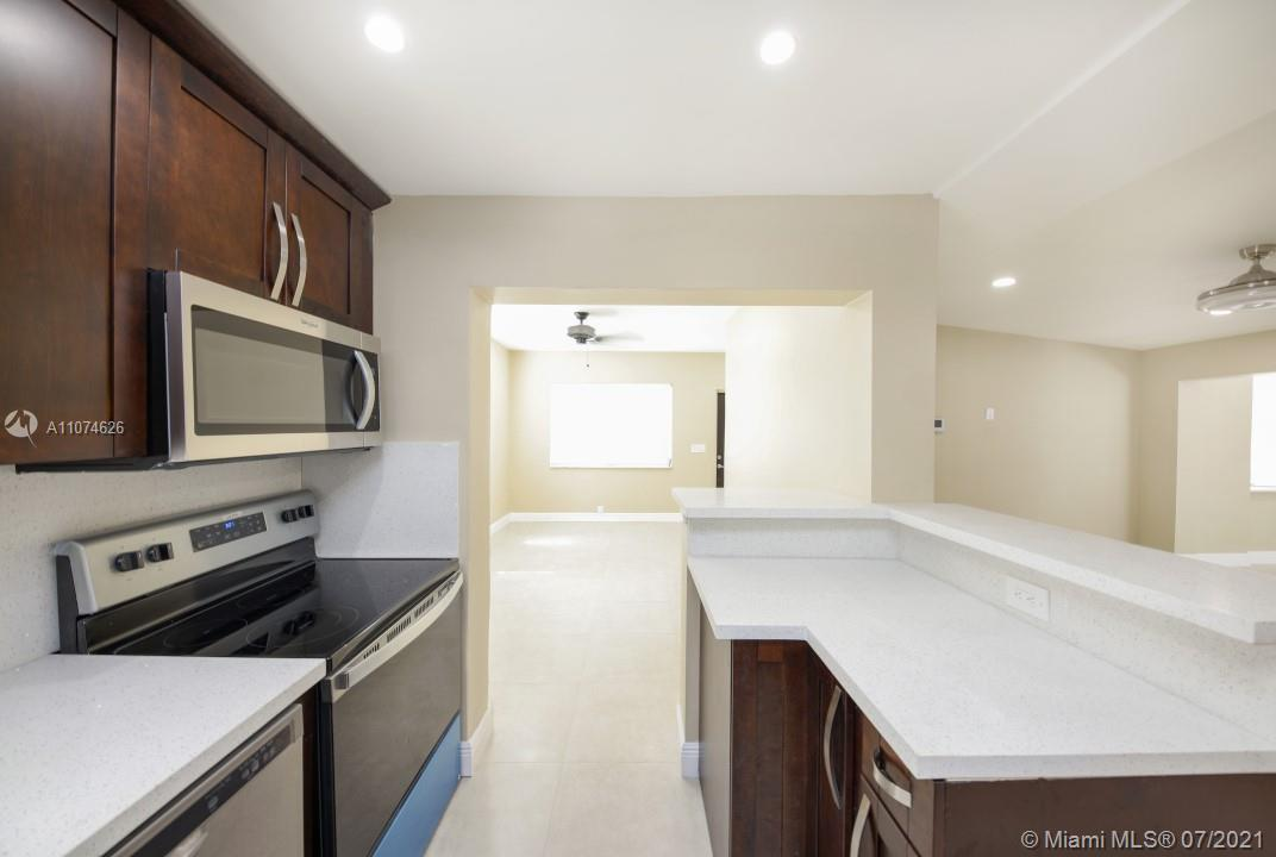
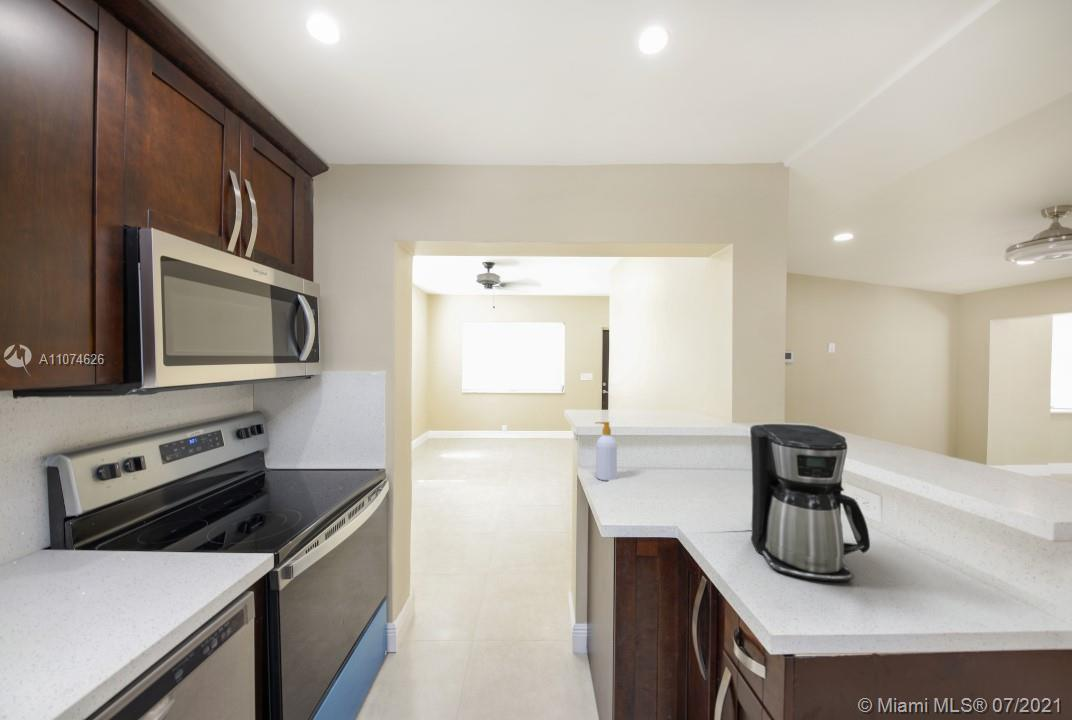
+ soap bottle (605, 449)
+ coffee maker (804, 490)
